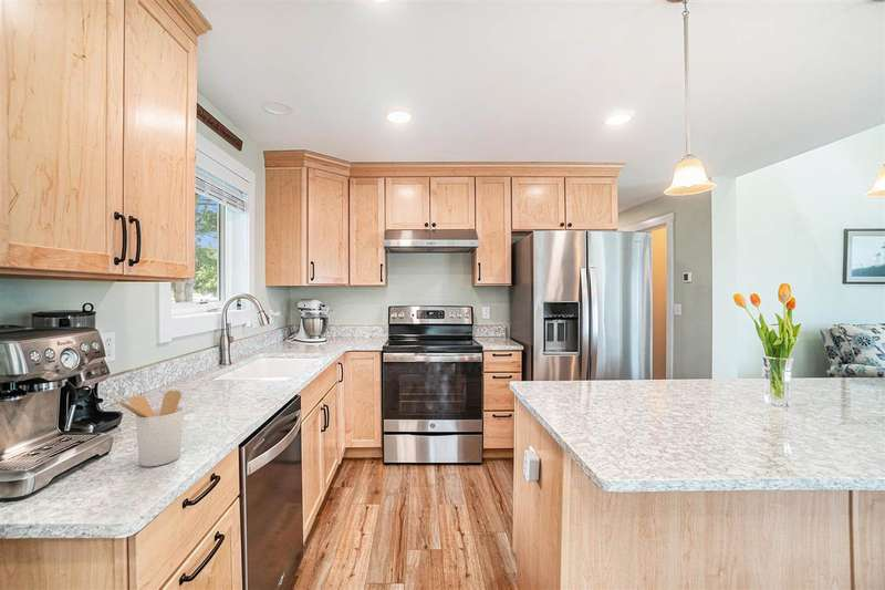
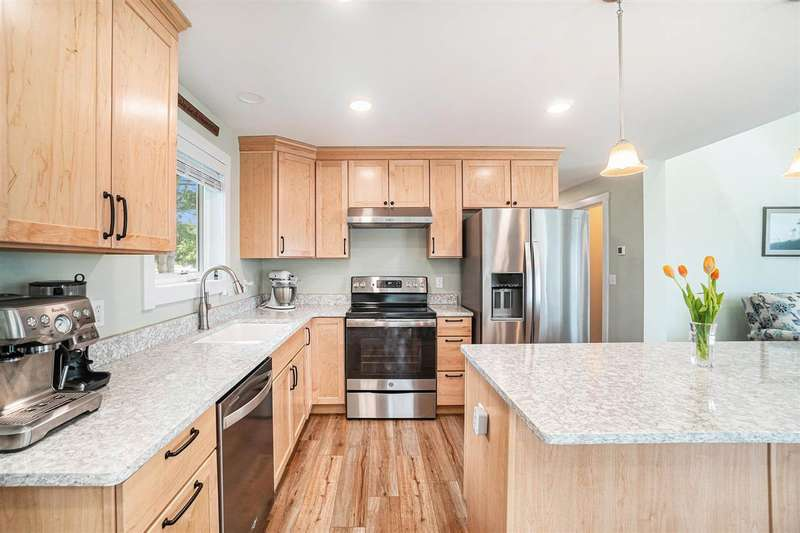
- utensil holder (148, 426)
